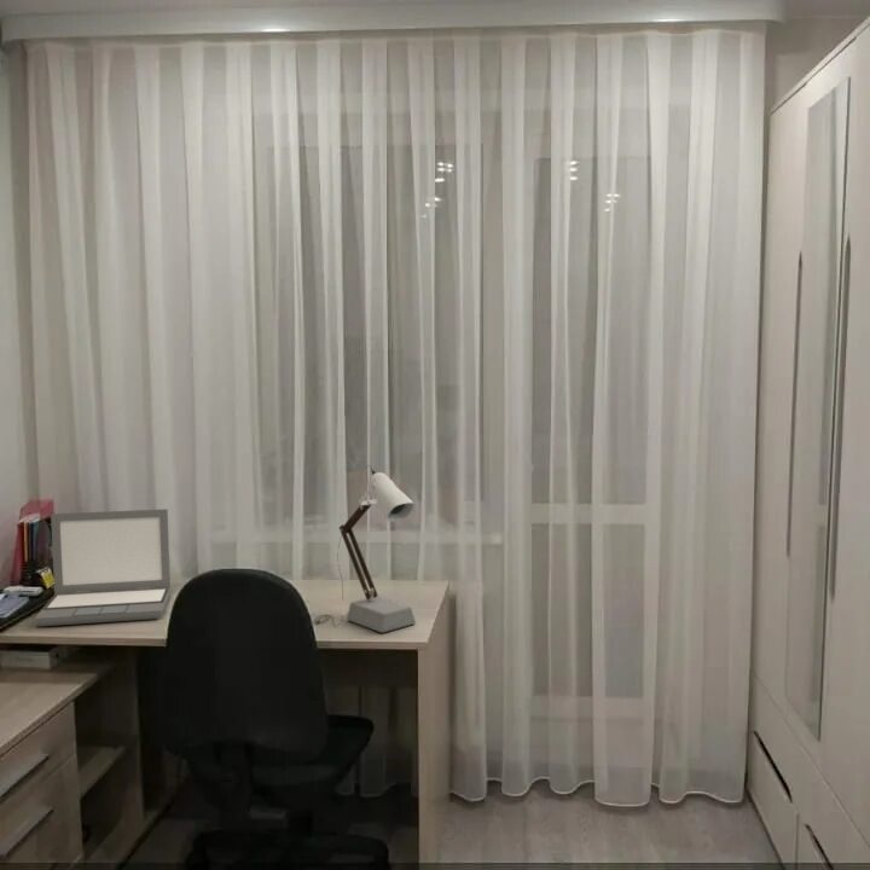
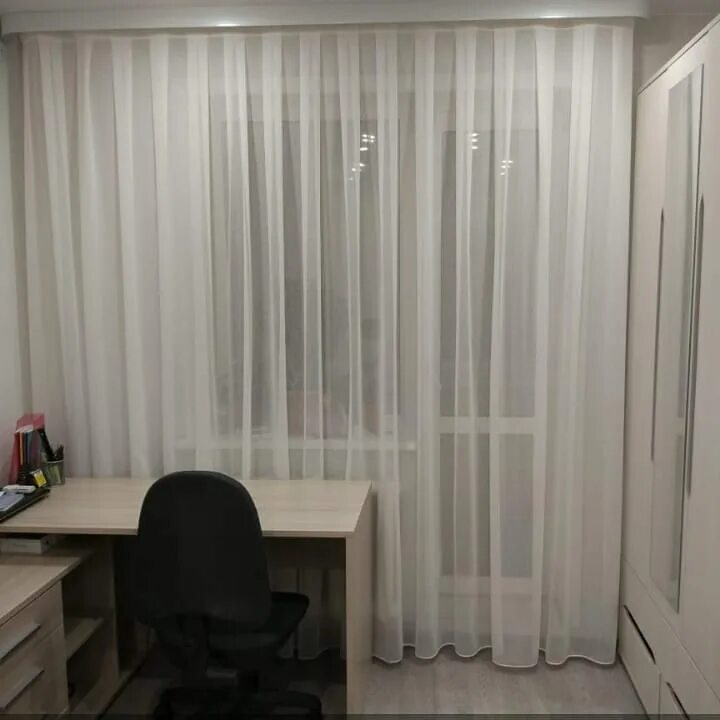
- desk lamp (358, 545)
- laptop (104, 564)
